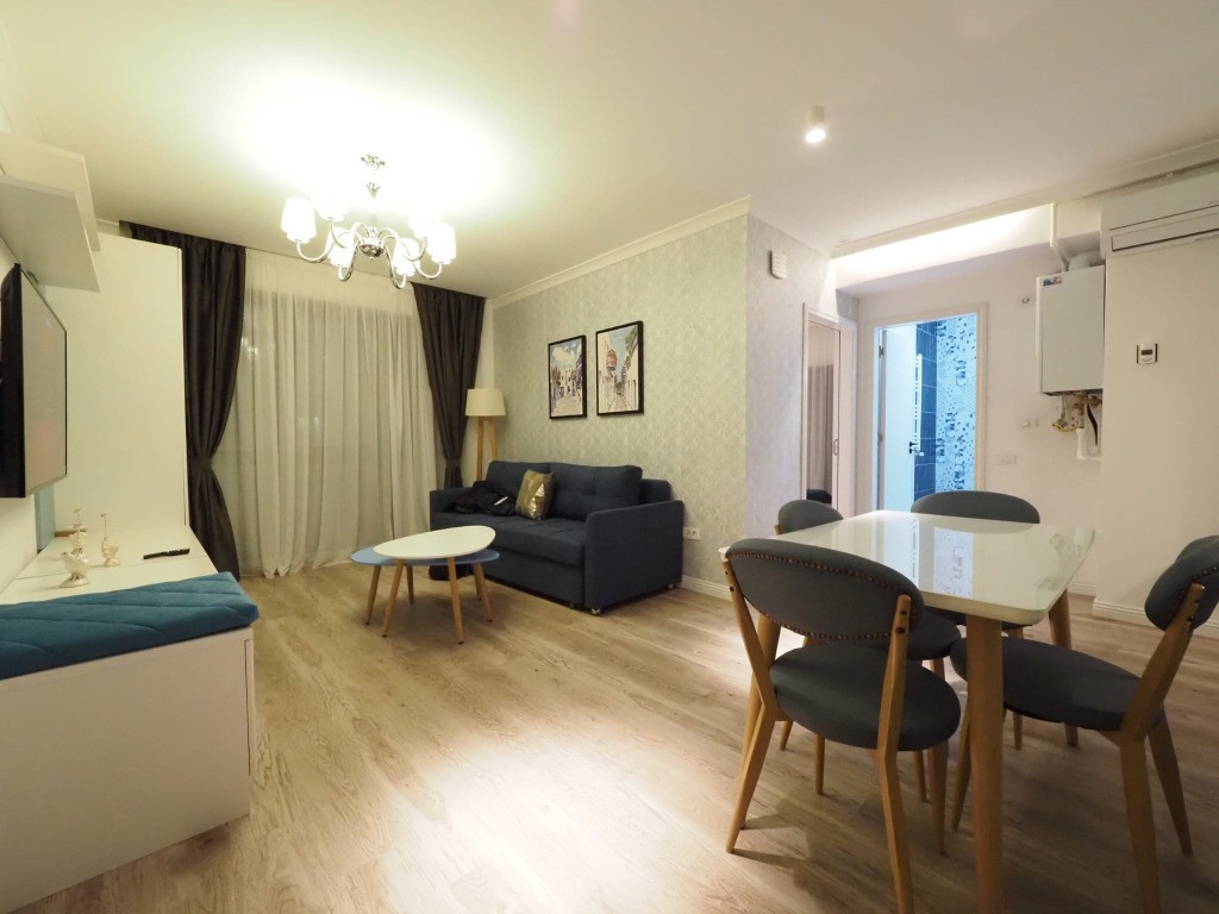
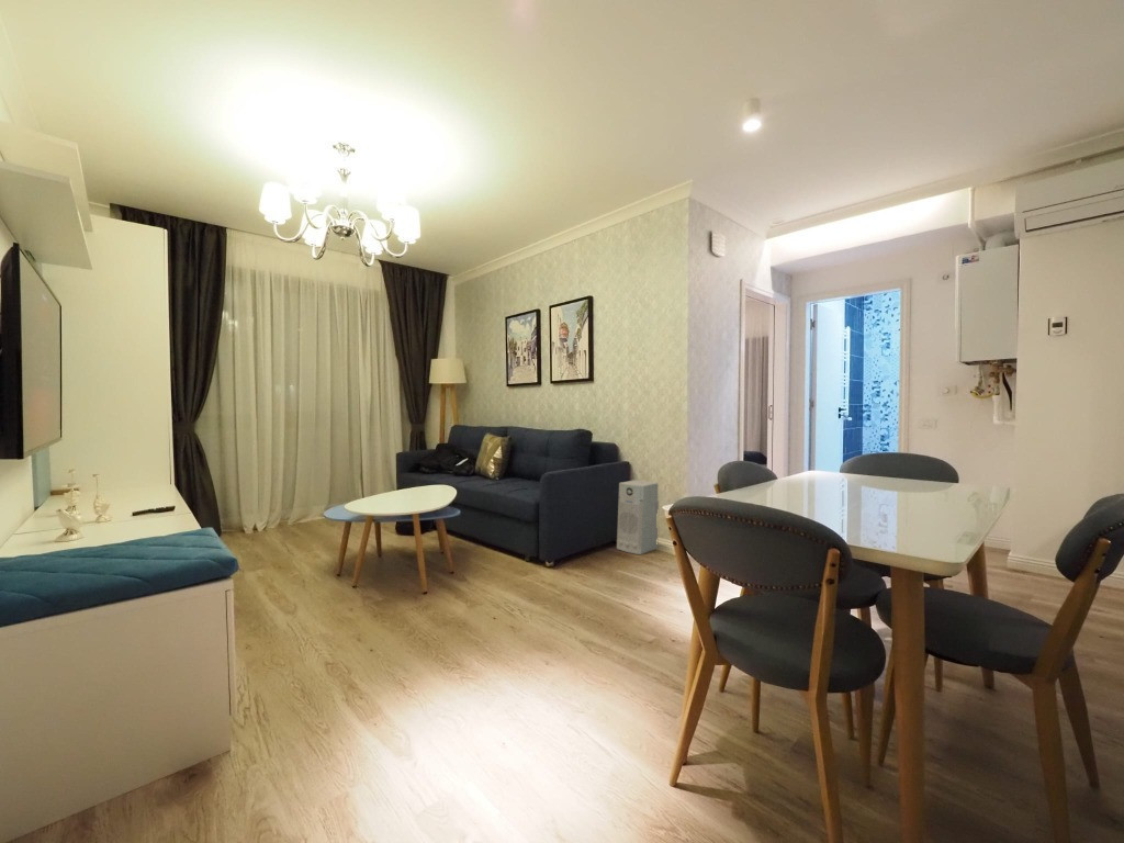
+ air purifier (638, 515)
